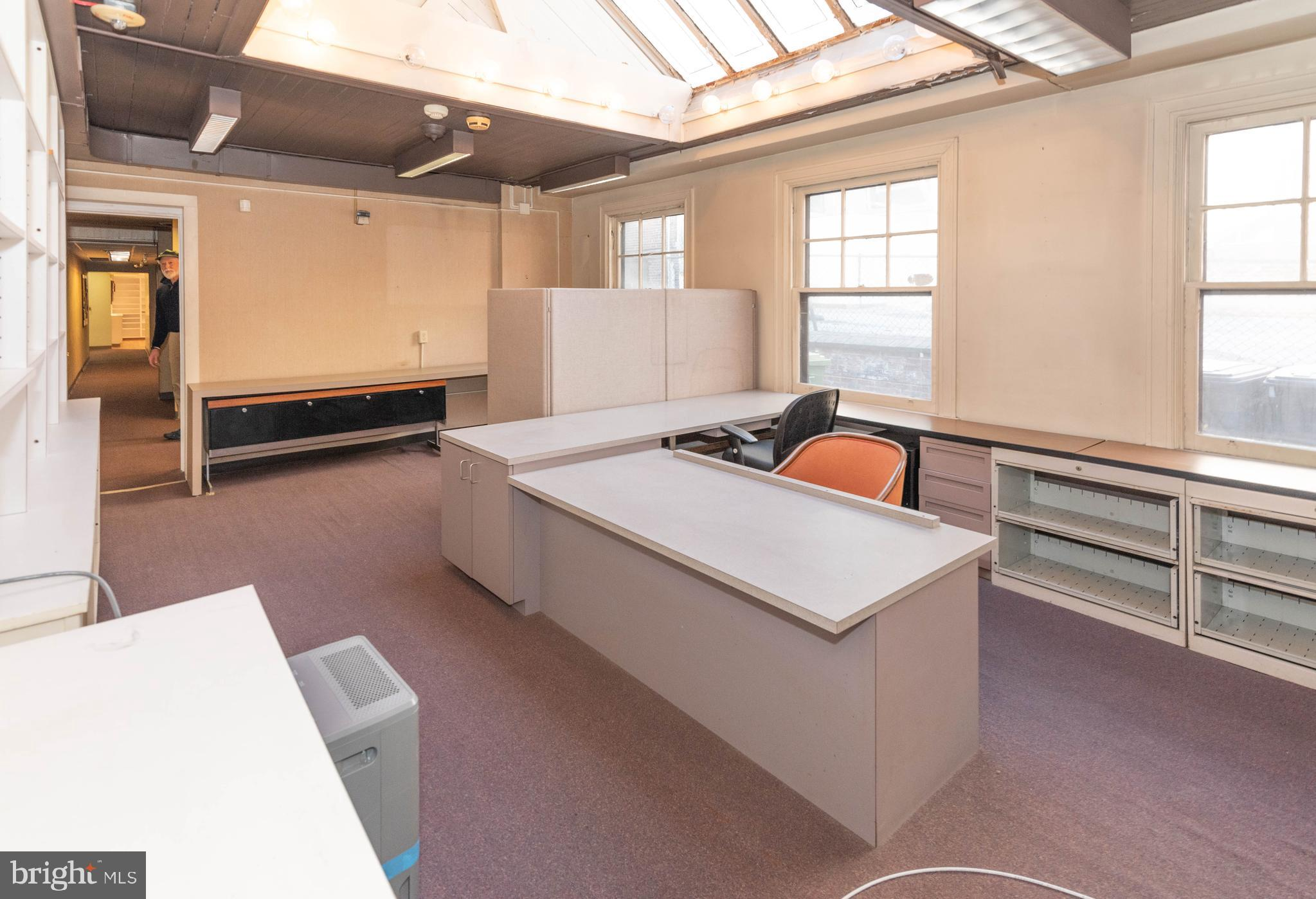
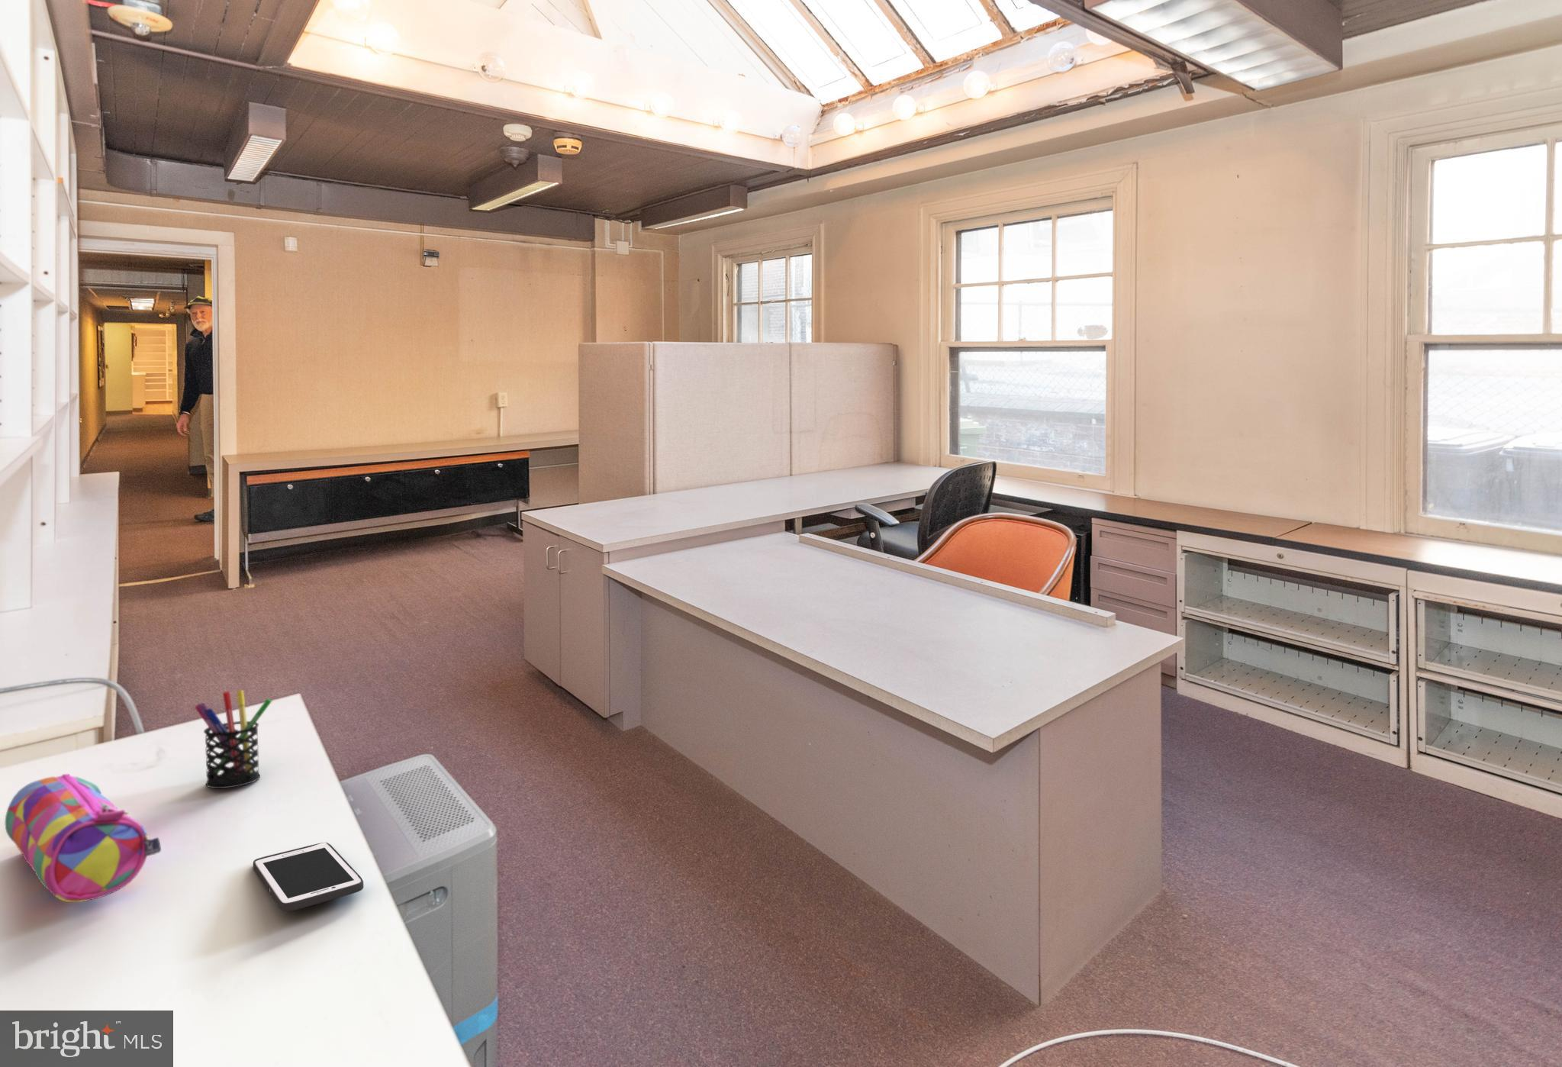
+ cell phone (306, 875)
+ pen holder (237, 735)
+ pencil case (77, 831)
